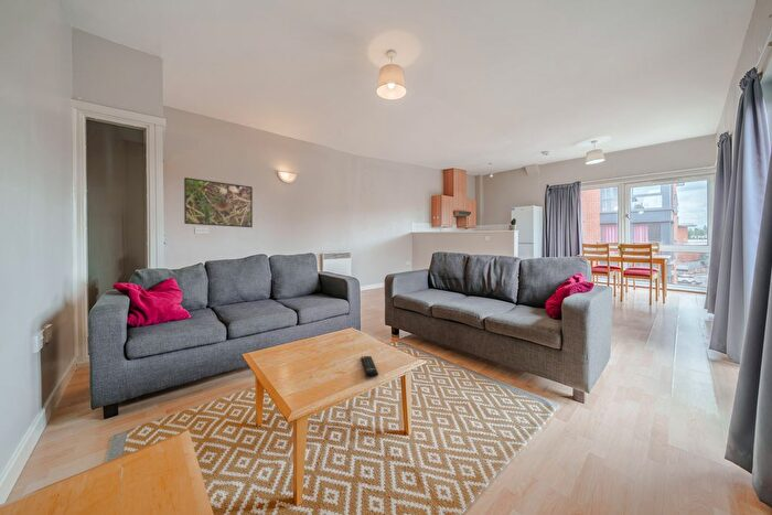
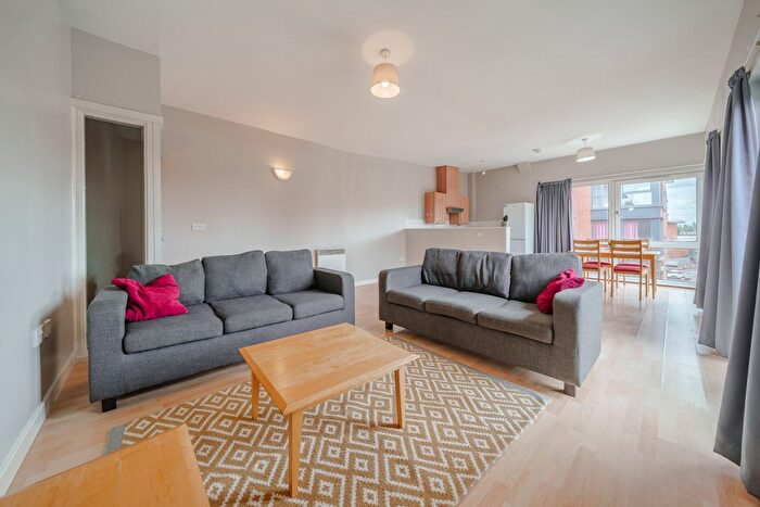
- remote control (368, 365)
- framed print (219, 204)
